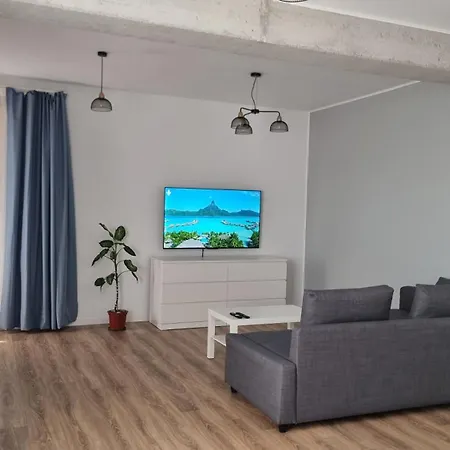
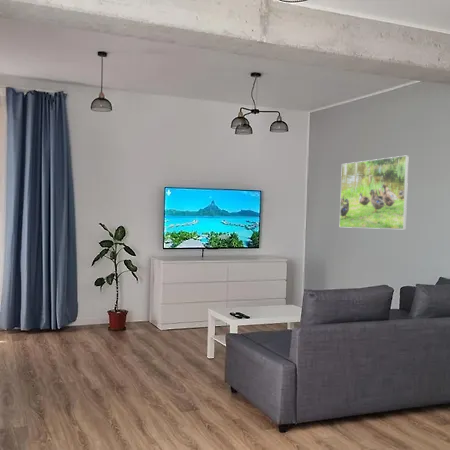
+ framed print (371, 194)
